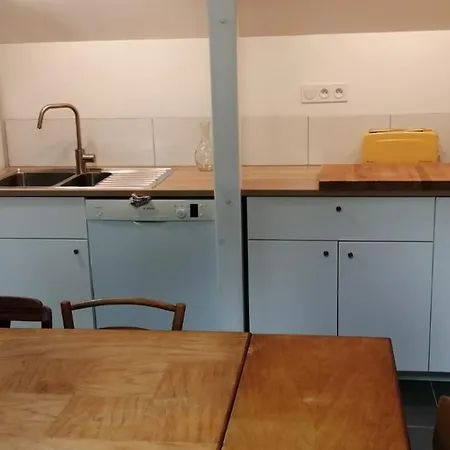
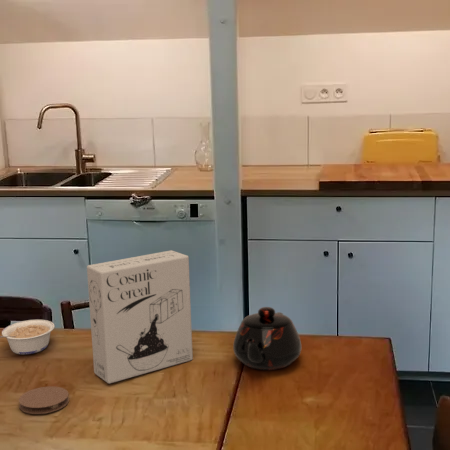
+ legume (28, 337)
+ cereal box (141, 314)
+ coaster (44, 399)
+ teapot (265, 336)
